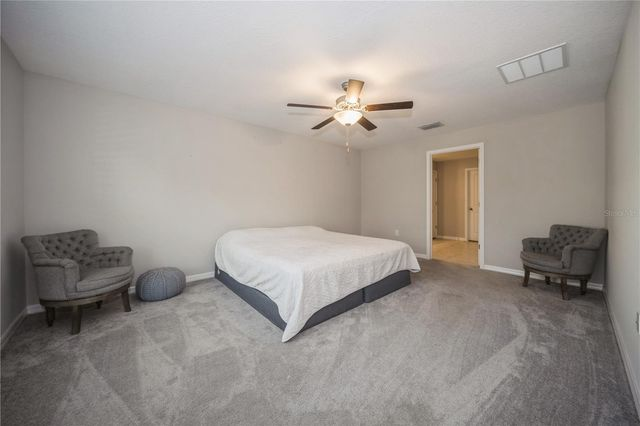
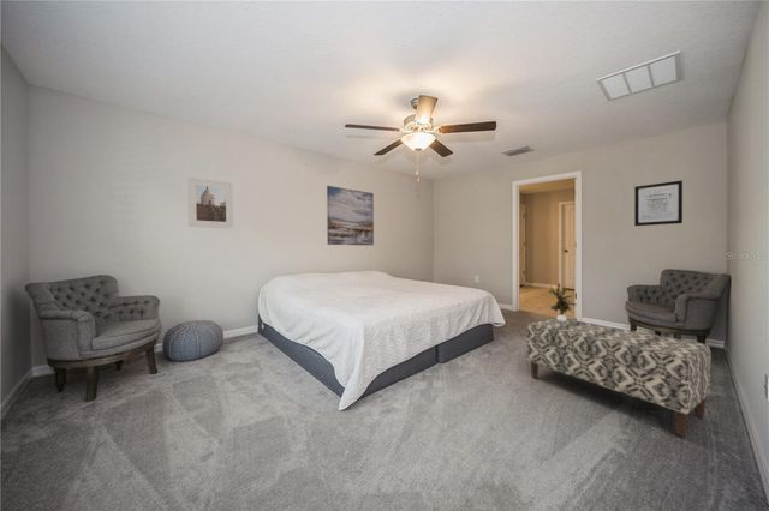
+ wall art (351, 217)
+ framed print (211, 204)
+ bench (606, 363)
+ wall art (657, 204)
+ potted plant (560, 302)
